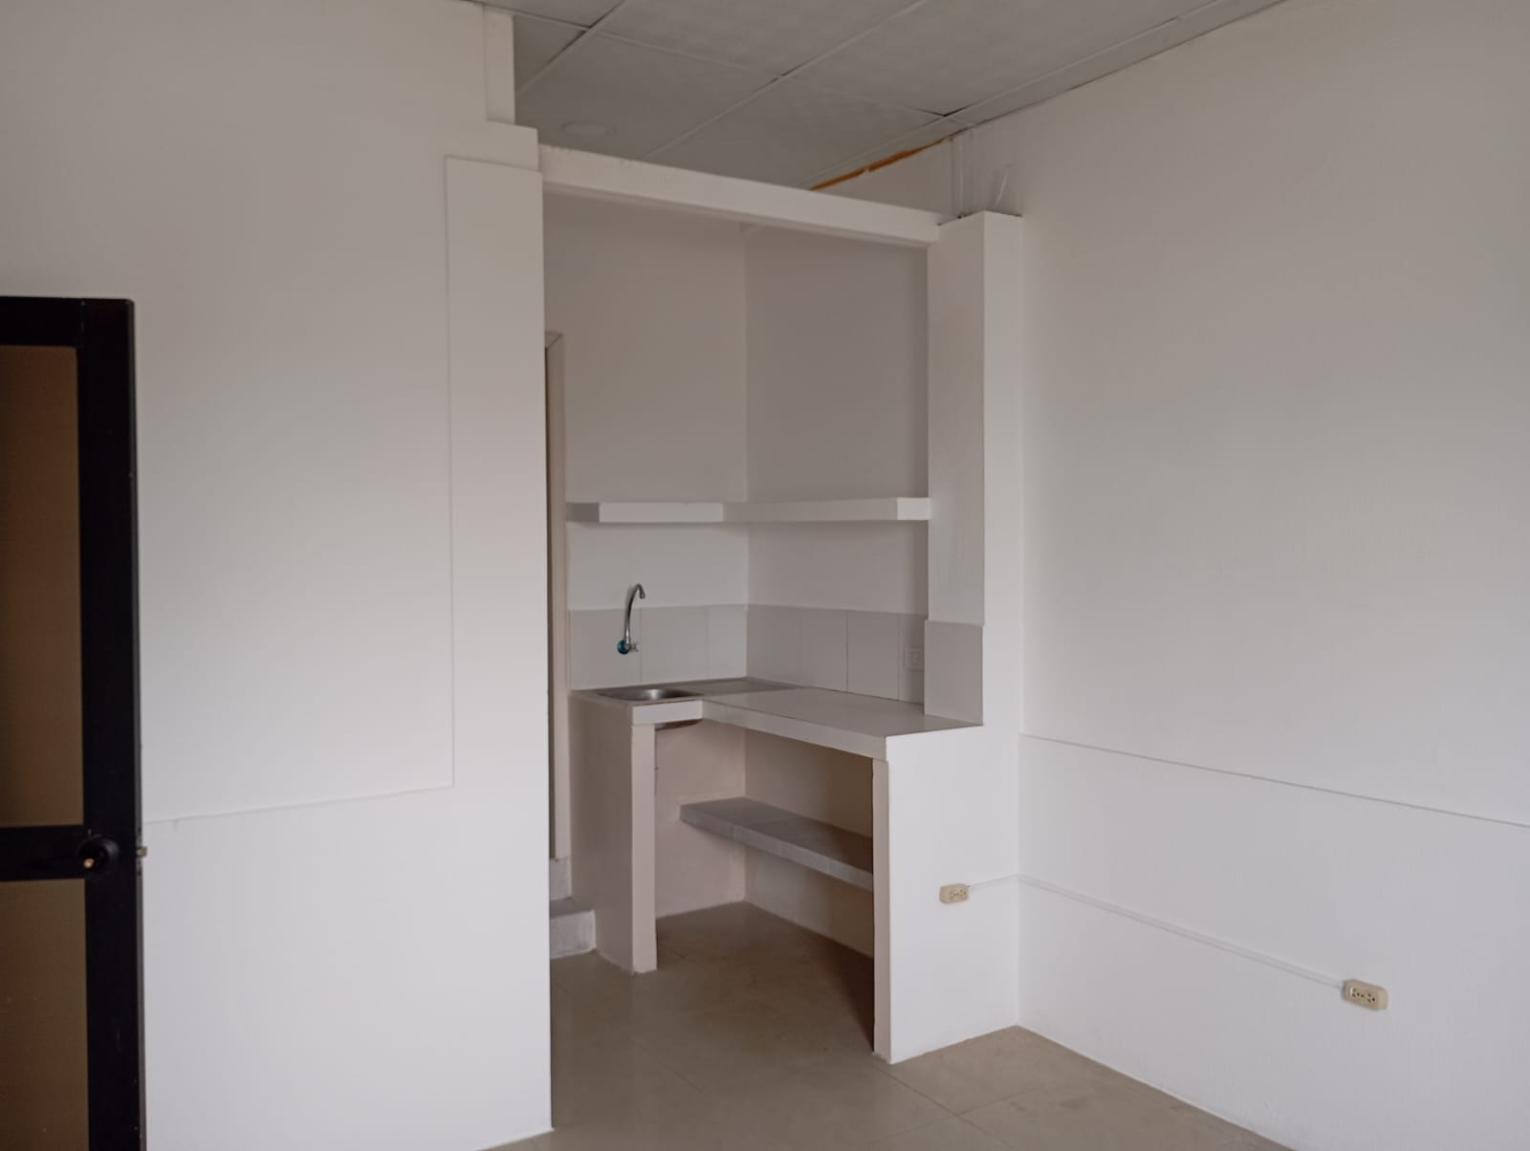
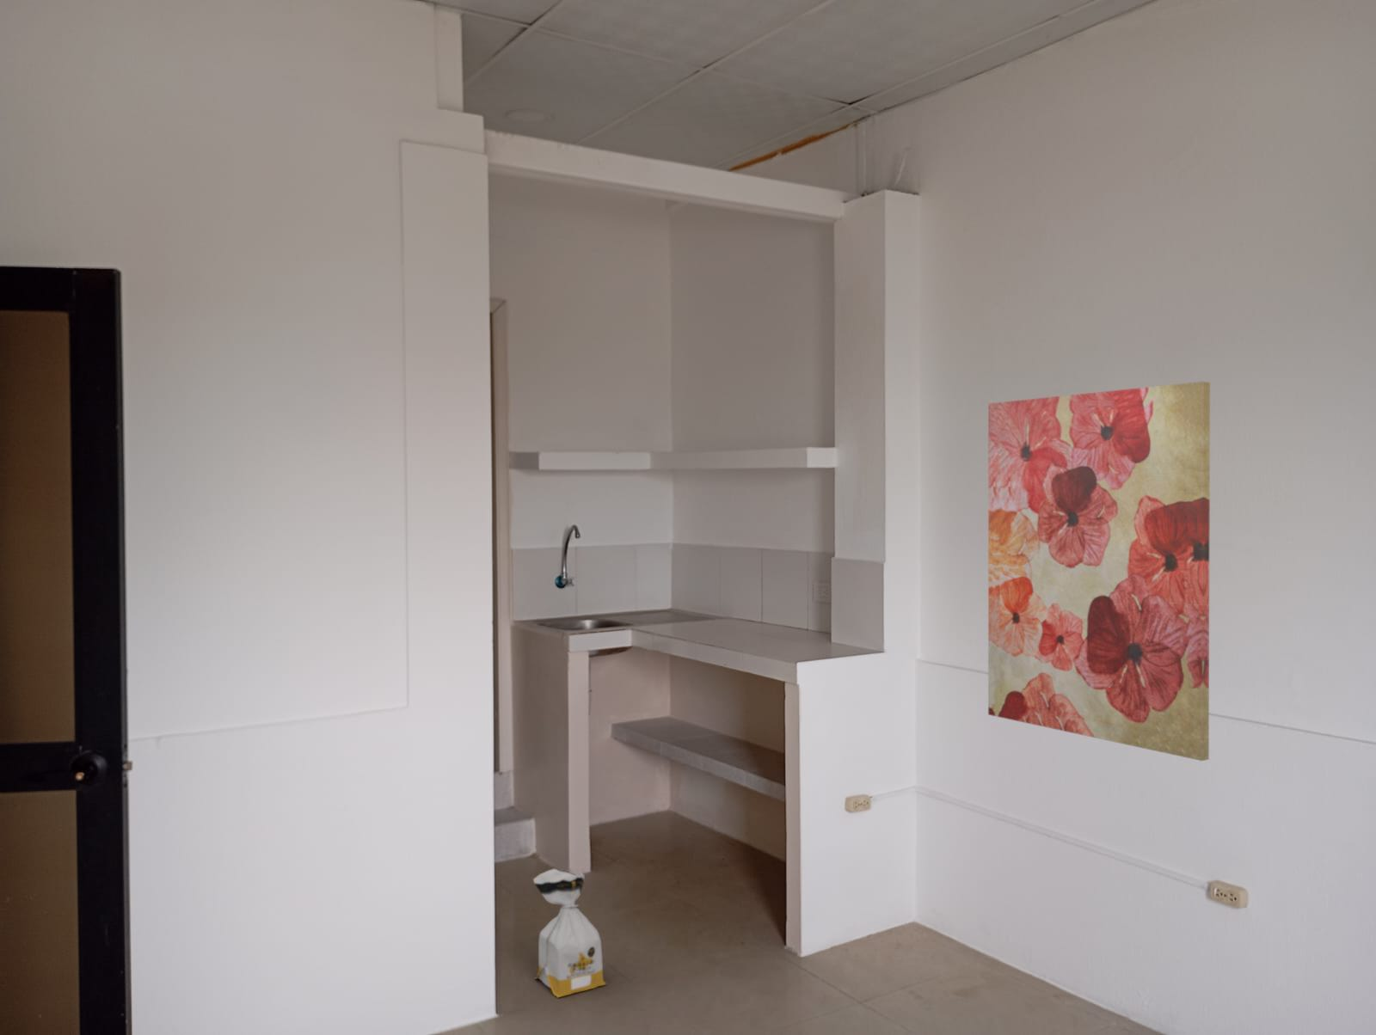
+ wall art (1088, 564)
+ bag (568, 925)
